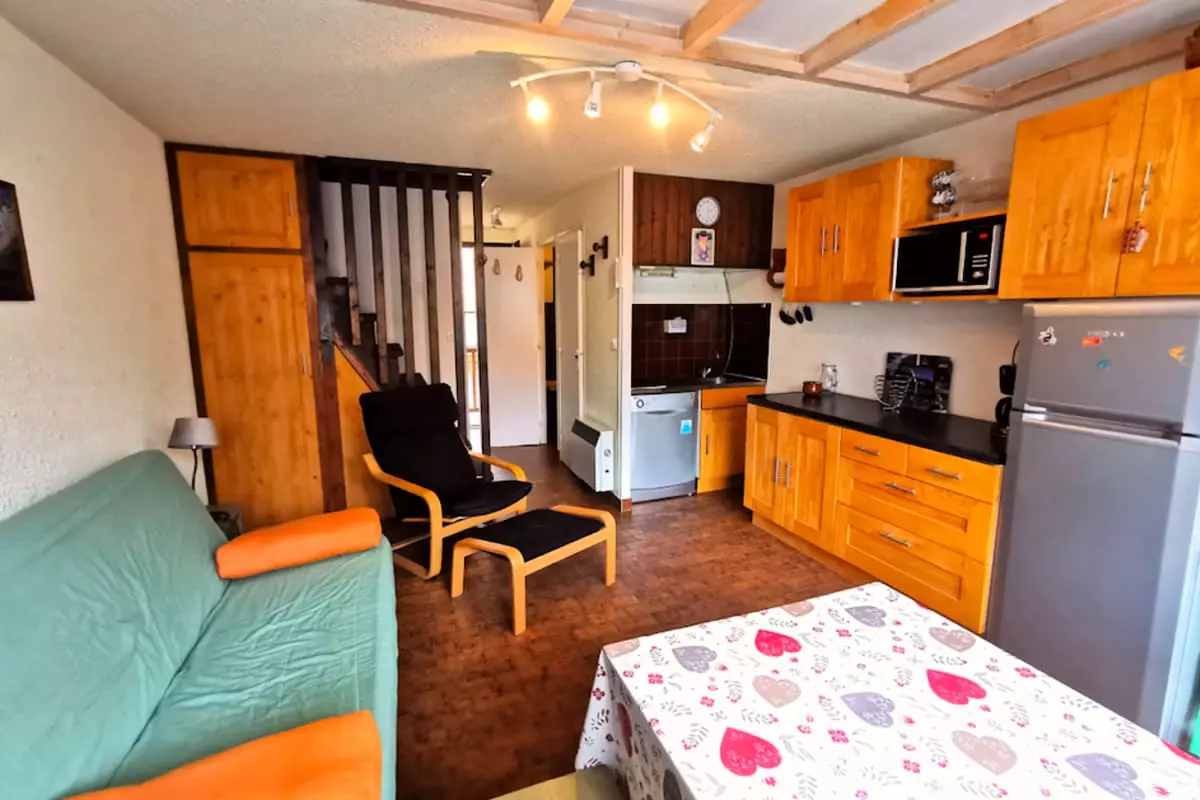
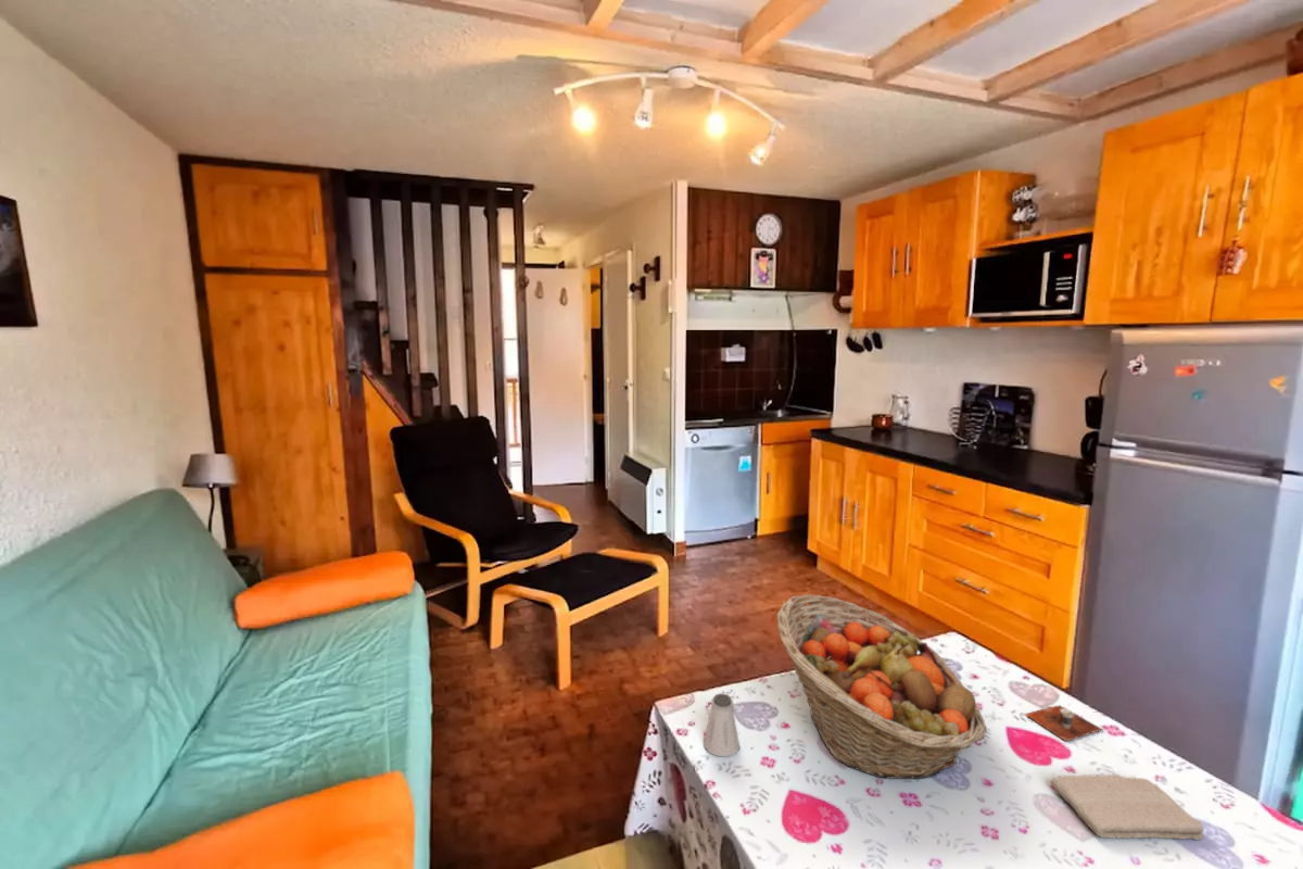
+ fruit basket (872, 676)
+ cup (1064, 715)
+ washcloth (1125, 805)
+ saltshaker (721, 721)
